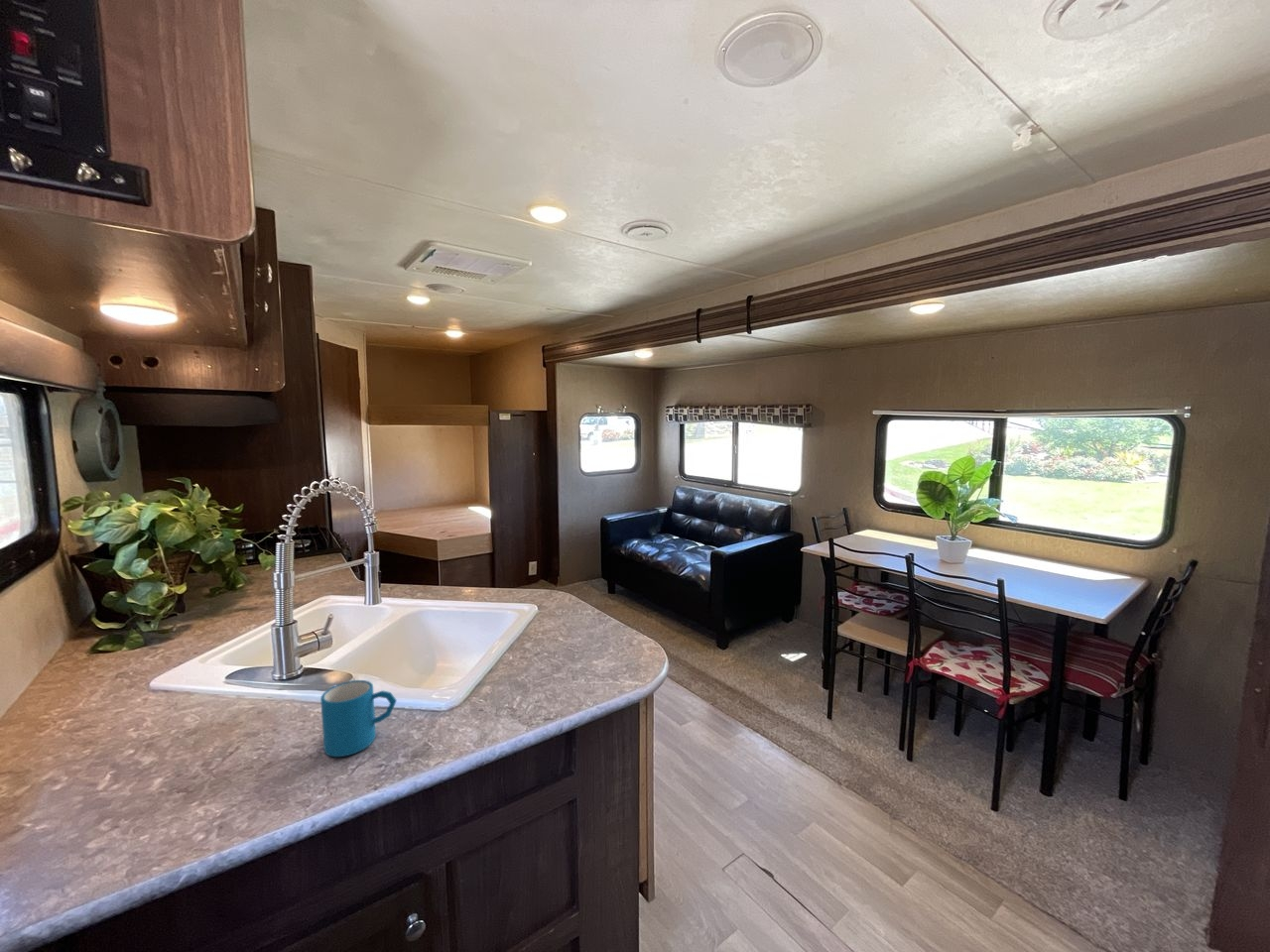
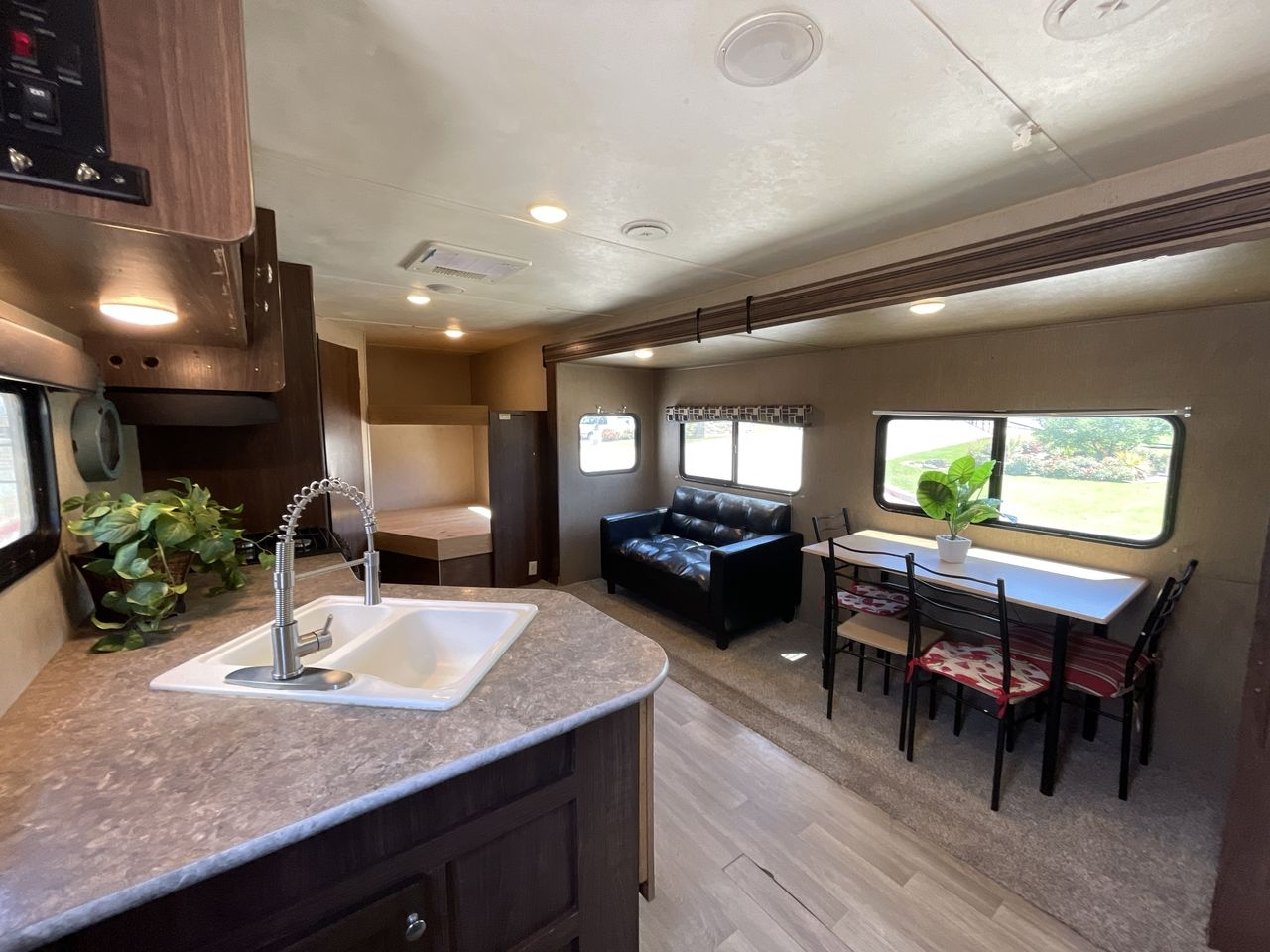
- mug (360, 715)
